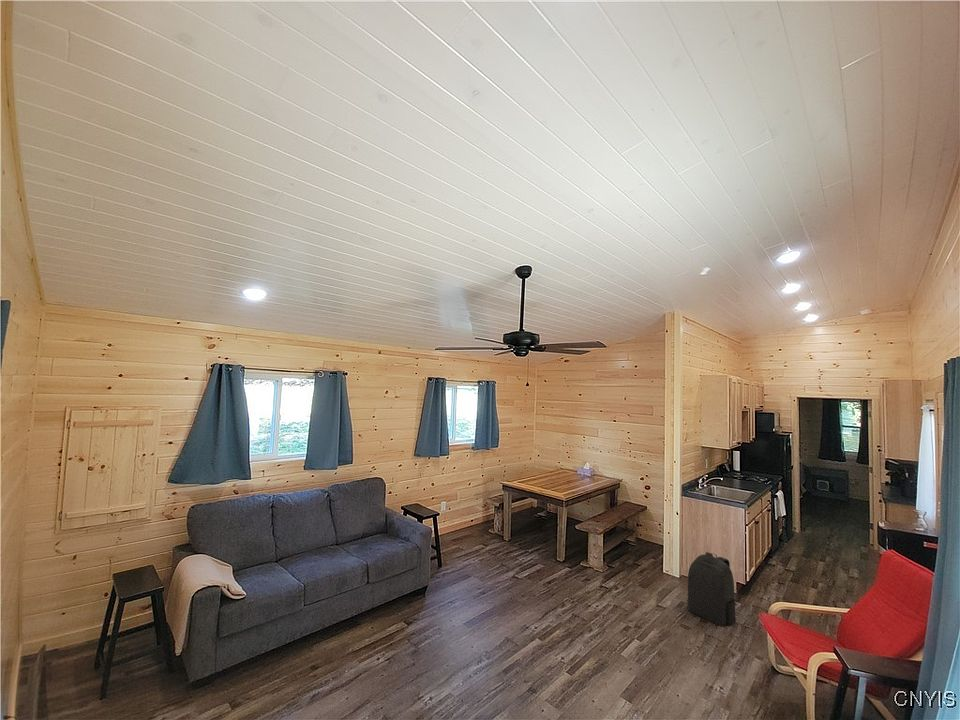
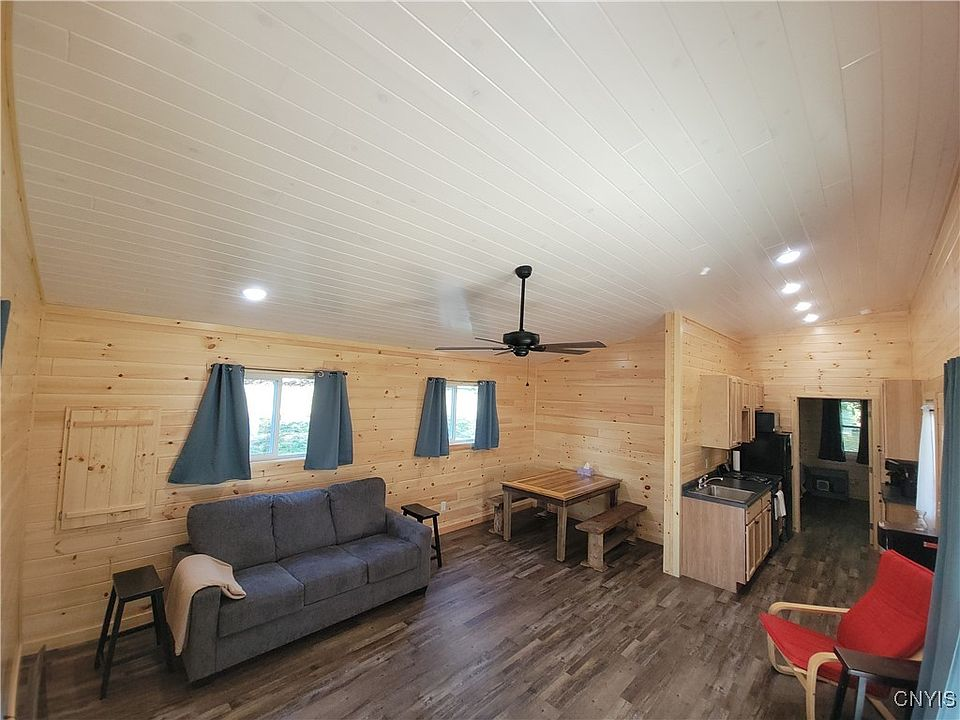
- backpack (712, 583)
